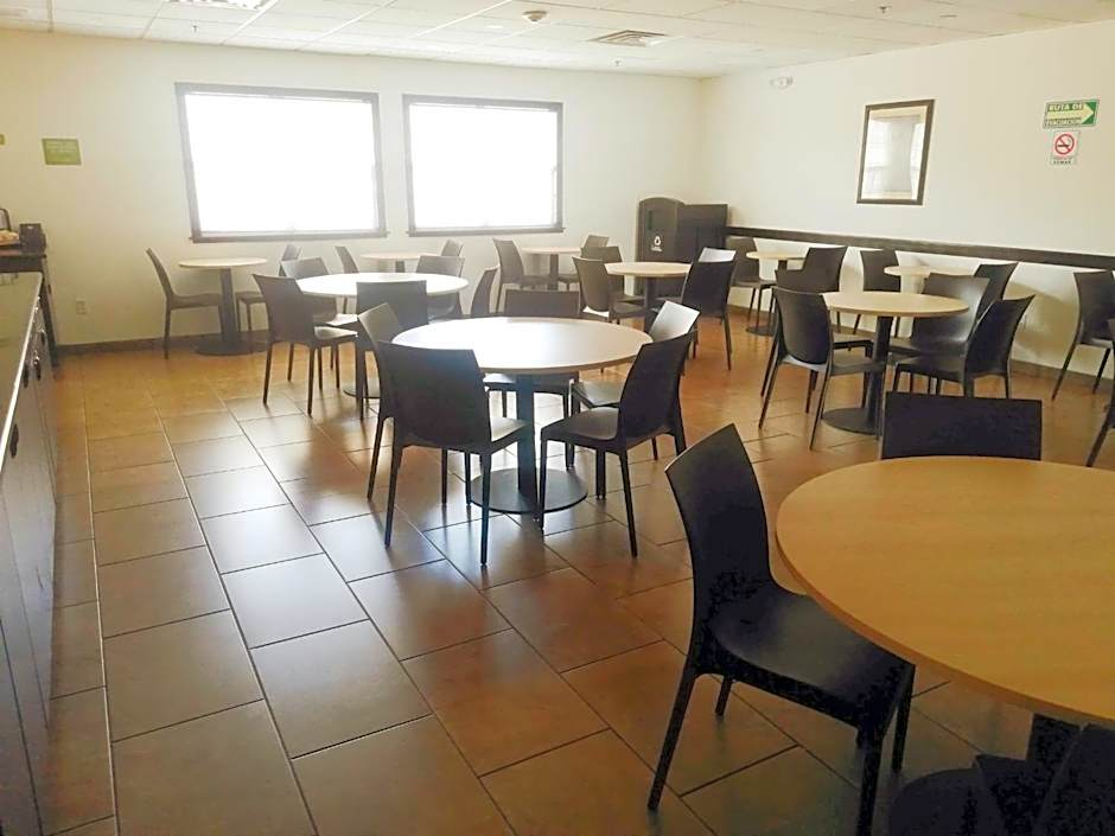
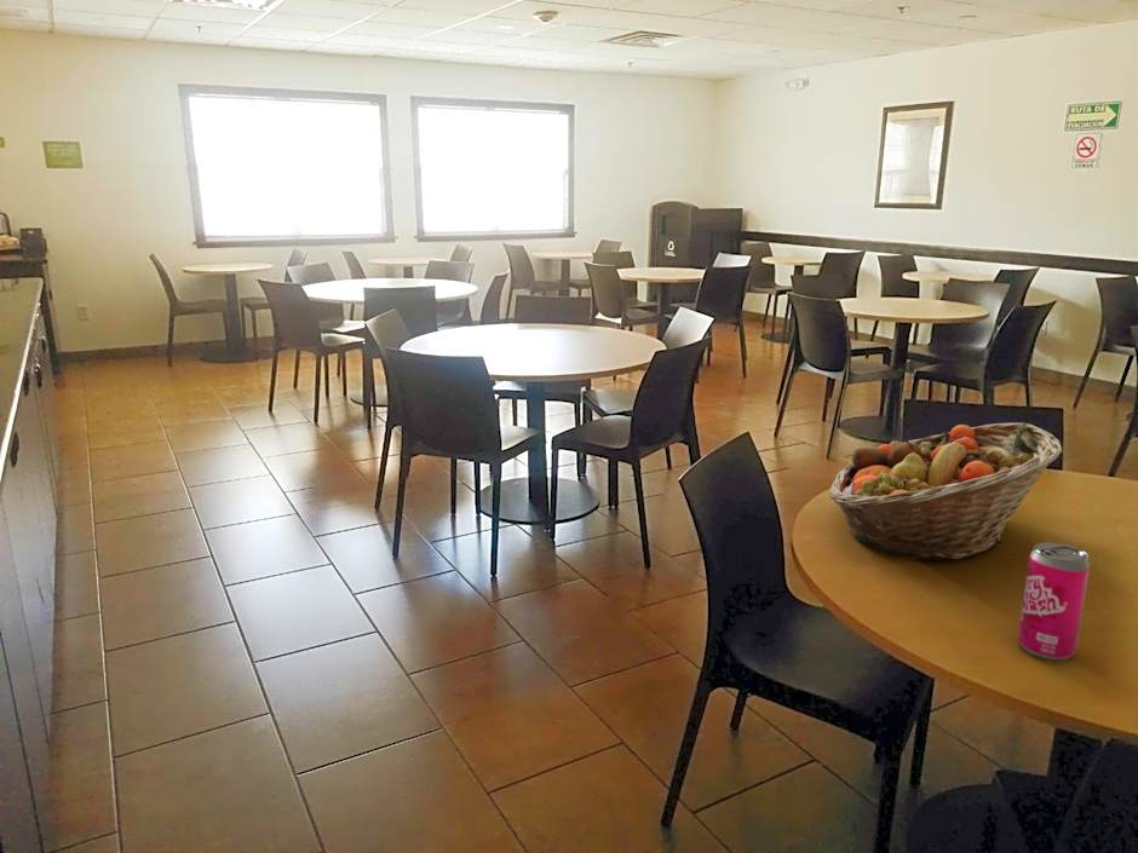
+ beverage can (1052, 600)
+ fruit basket (938, 480)
